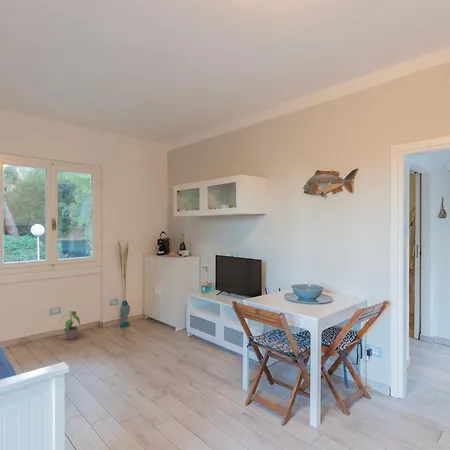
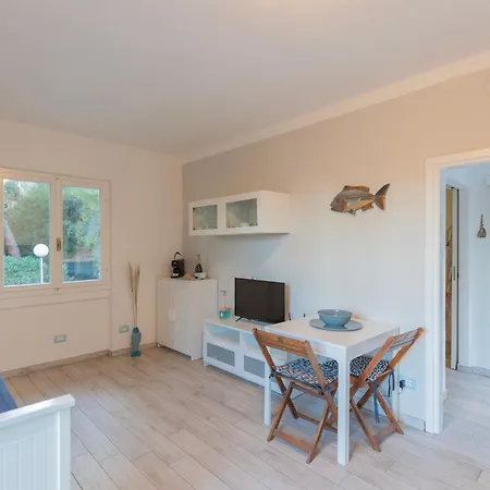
- potted plant (70, 325)
